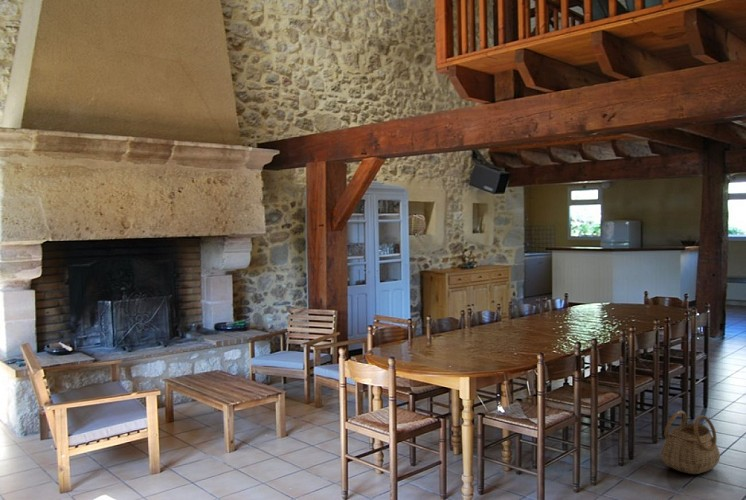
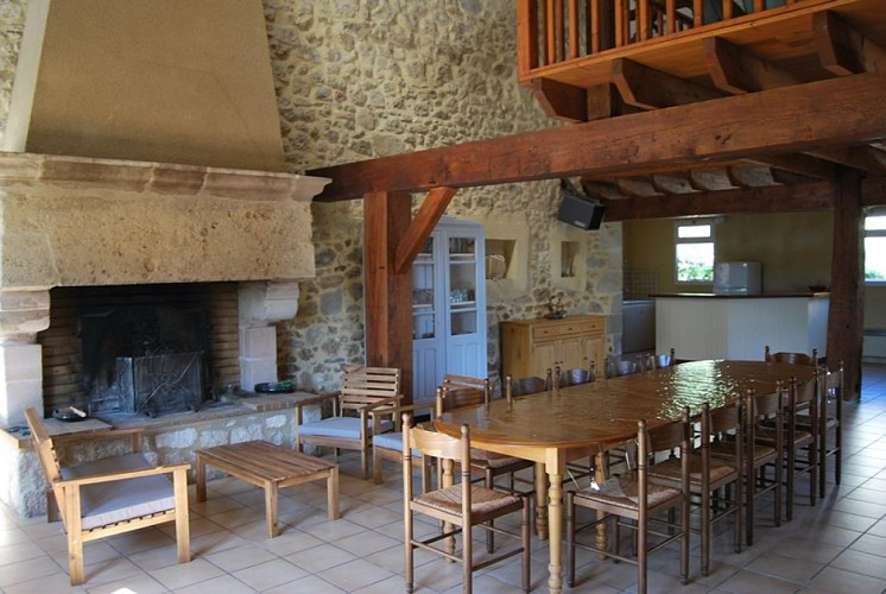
- basket (690, 440)
